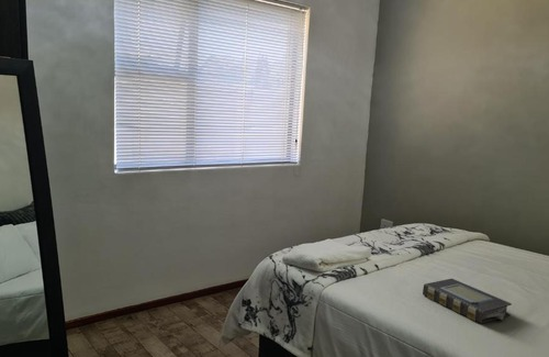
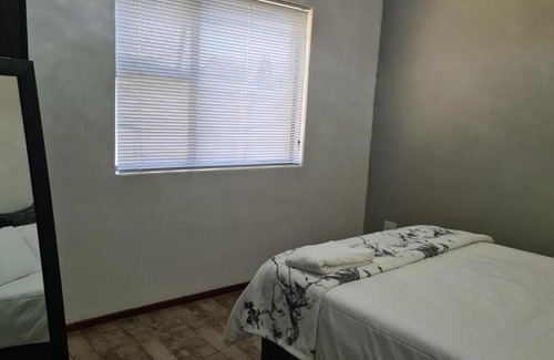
- book (467, 299)
